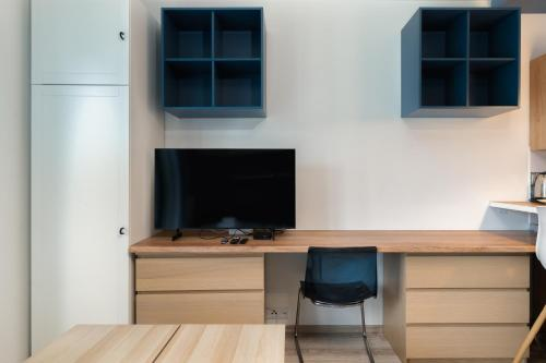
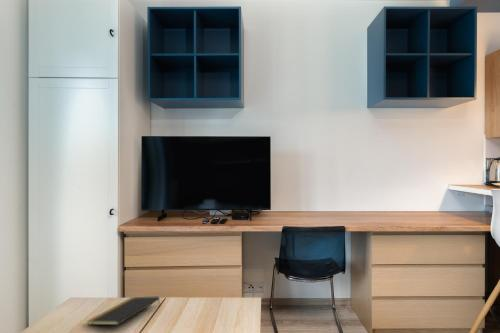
+ notepad (125, 309)
